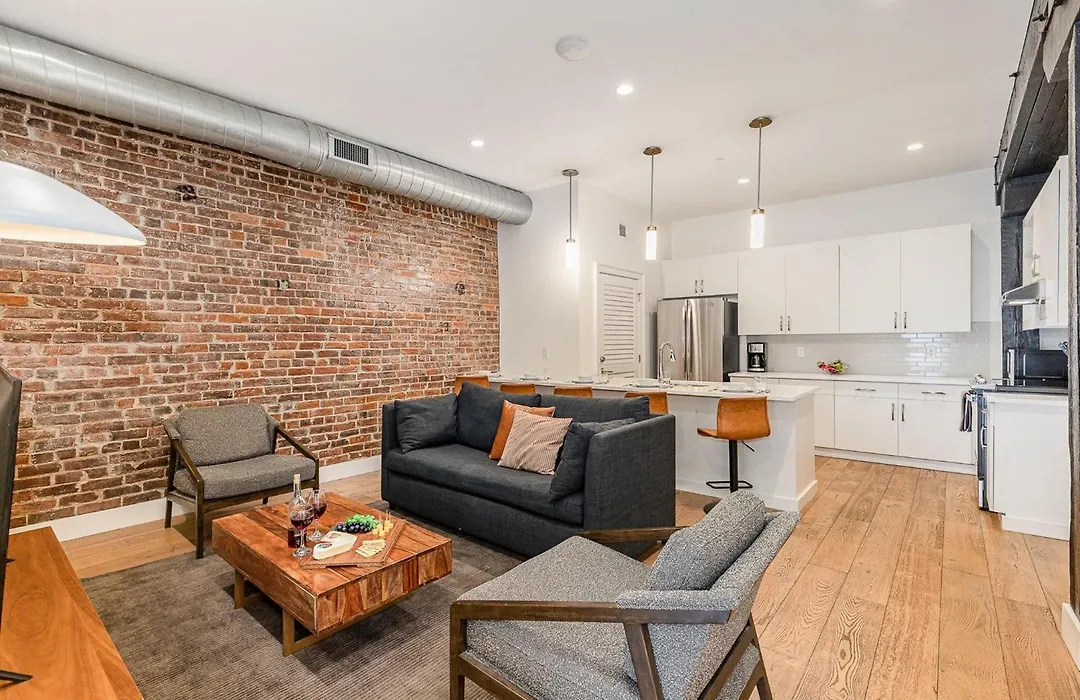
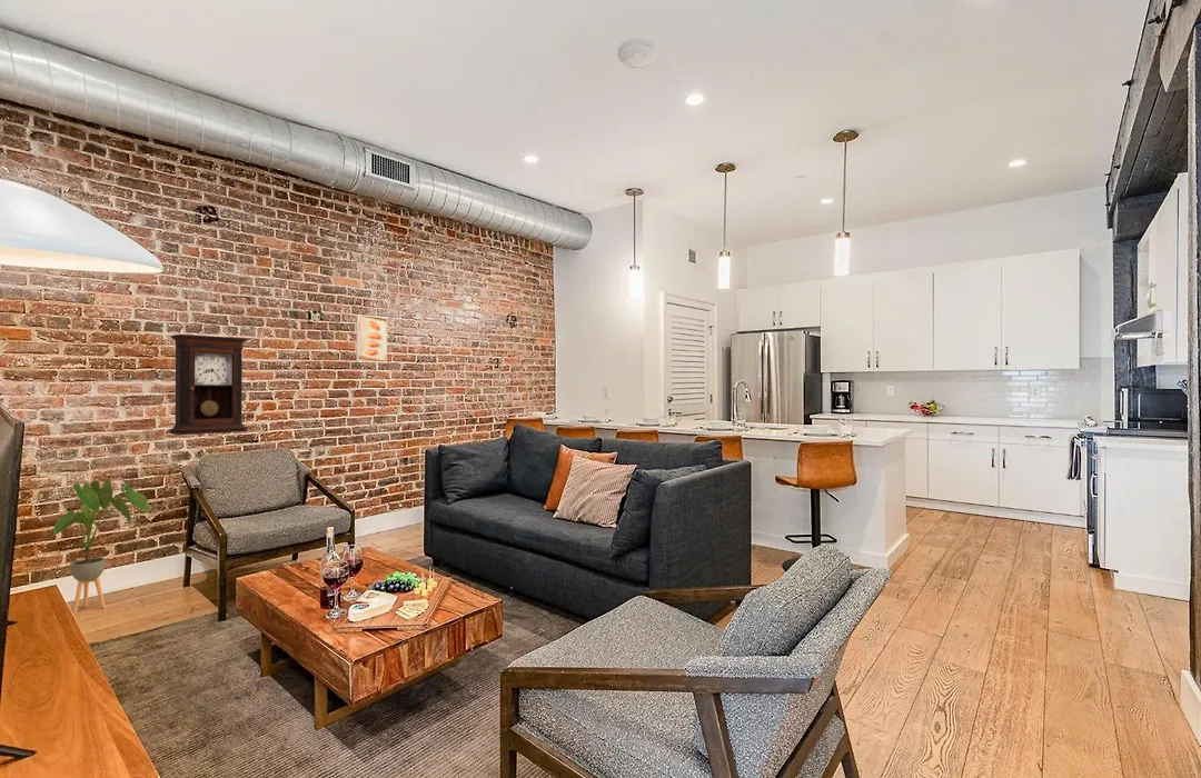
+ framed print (371, 339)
+ house plant (95, 542)
+ pendulum clock (211, 385)
